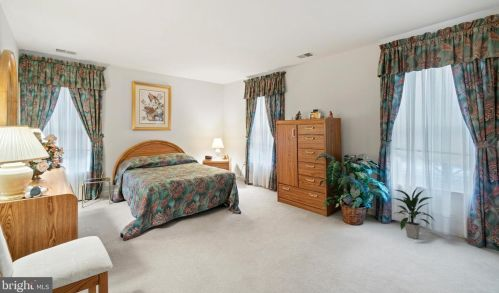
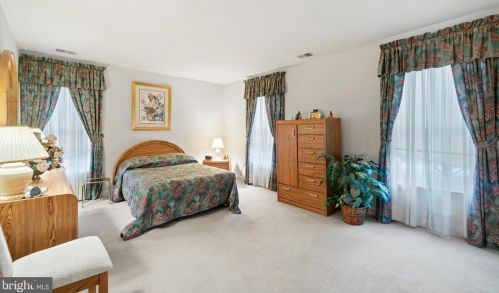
- indoor plant (410, 211)
